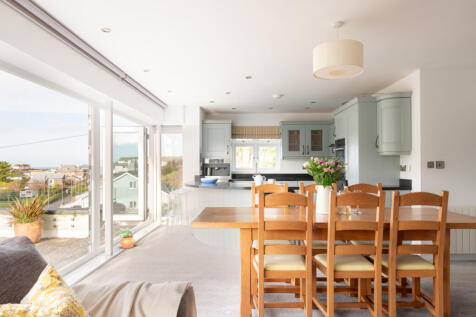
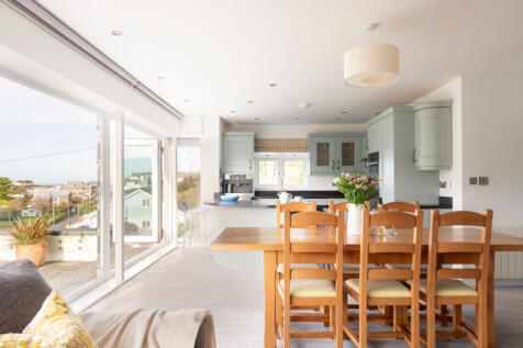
- potted plant (125, 236)
